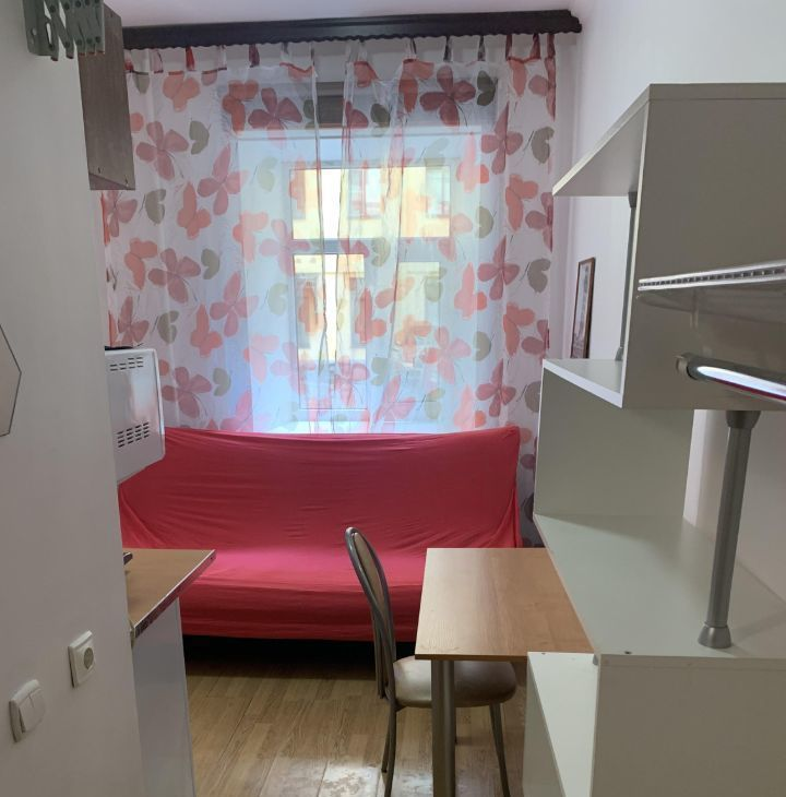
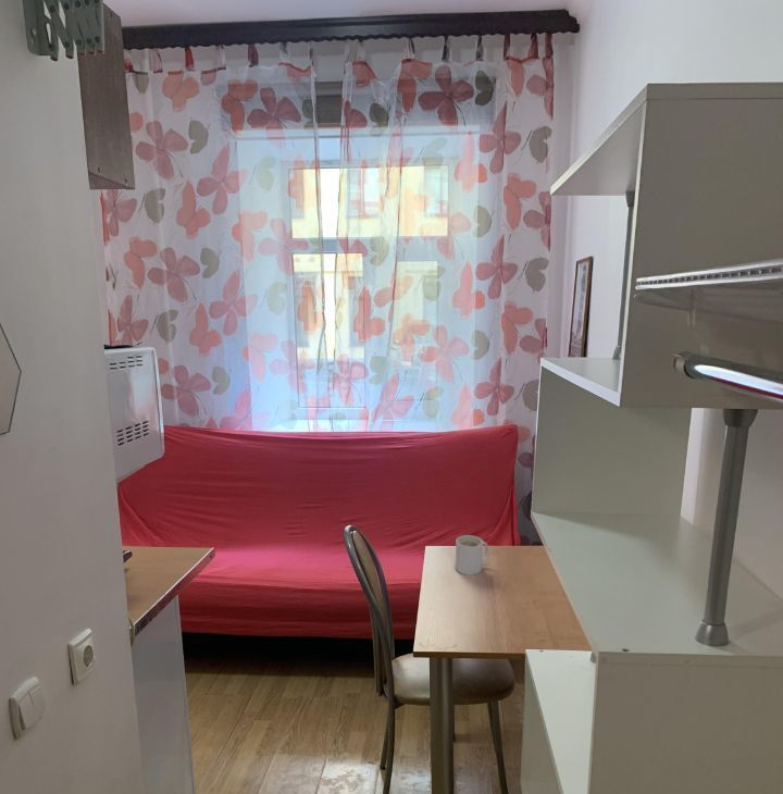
+ mug (472, 554)
